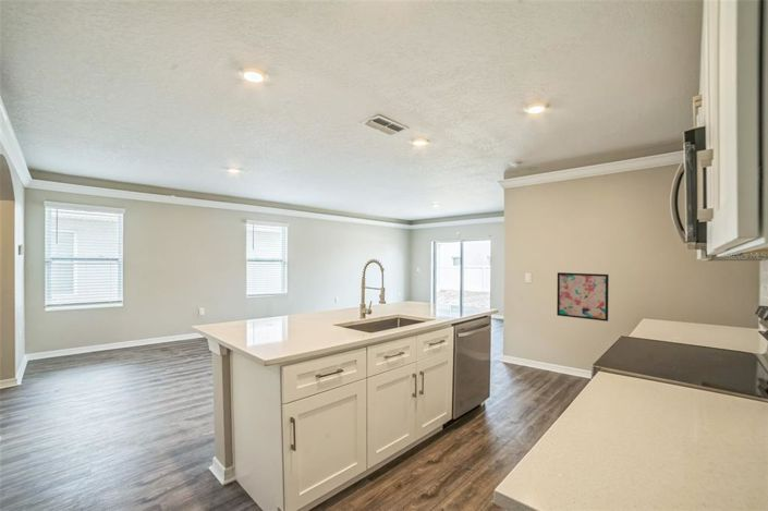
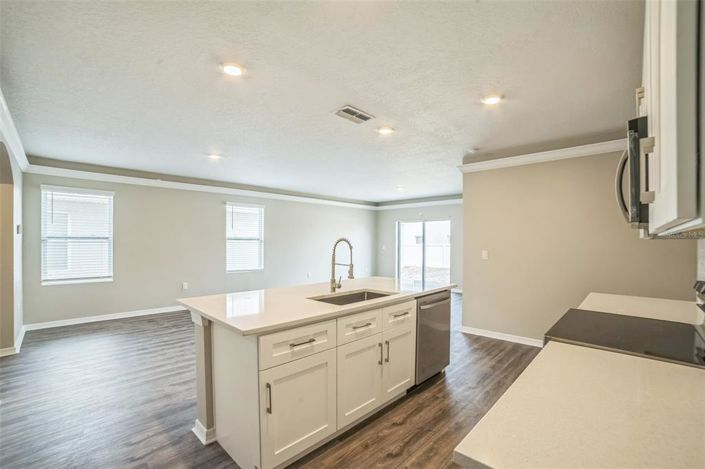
- wall art (582, 295)
